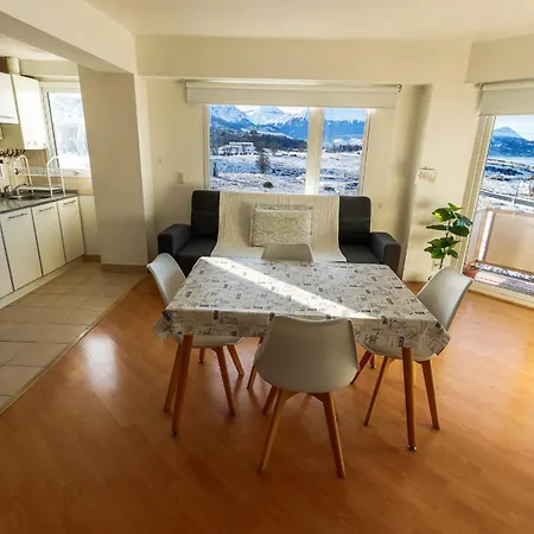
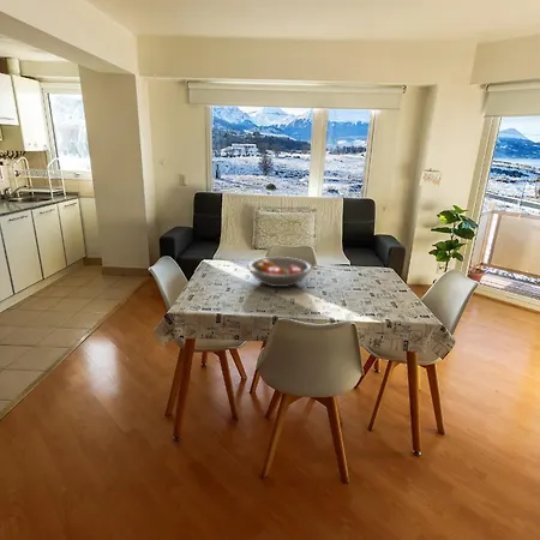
+ fruit bowl (278, 271)
